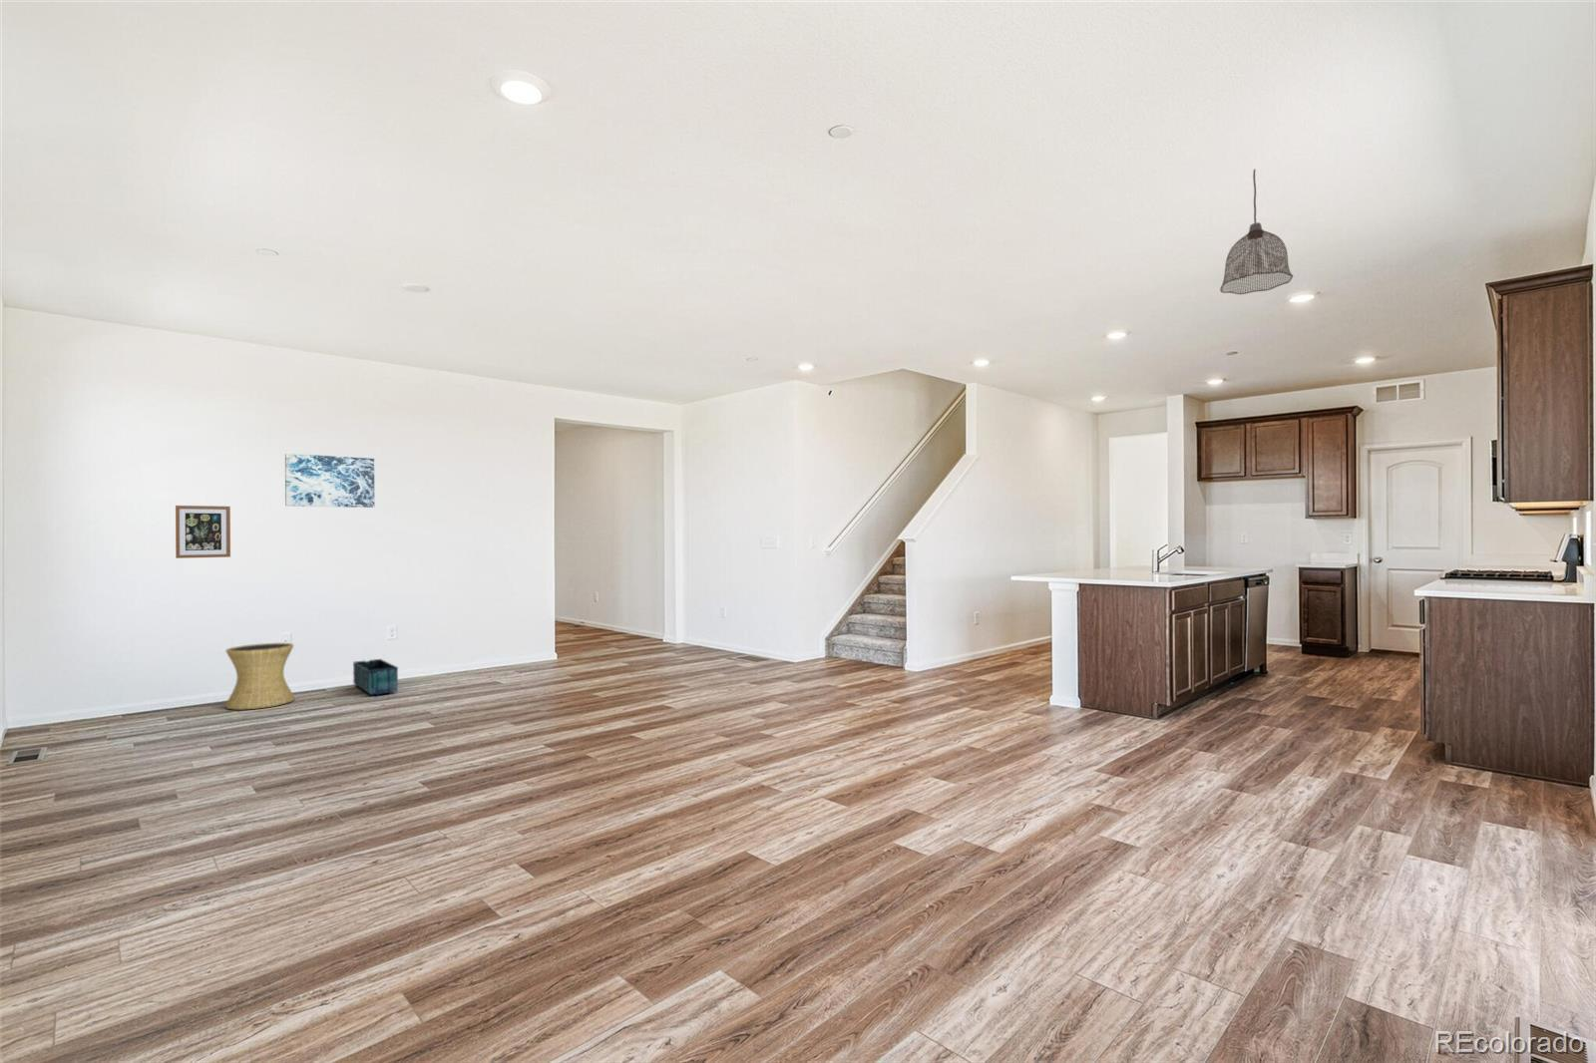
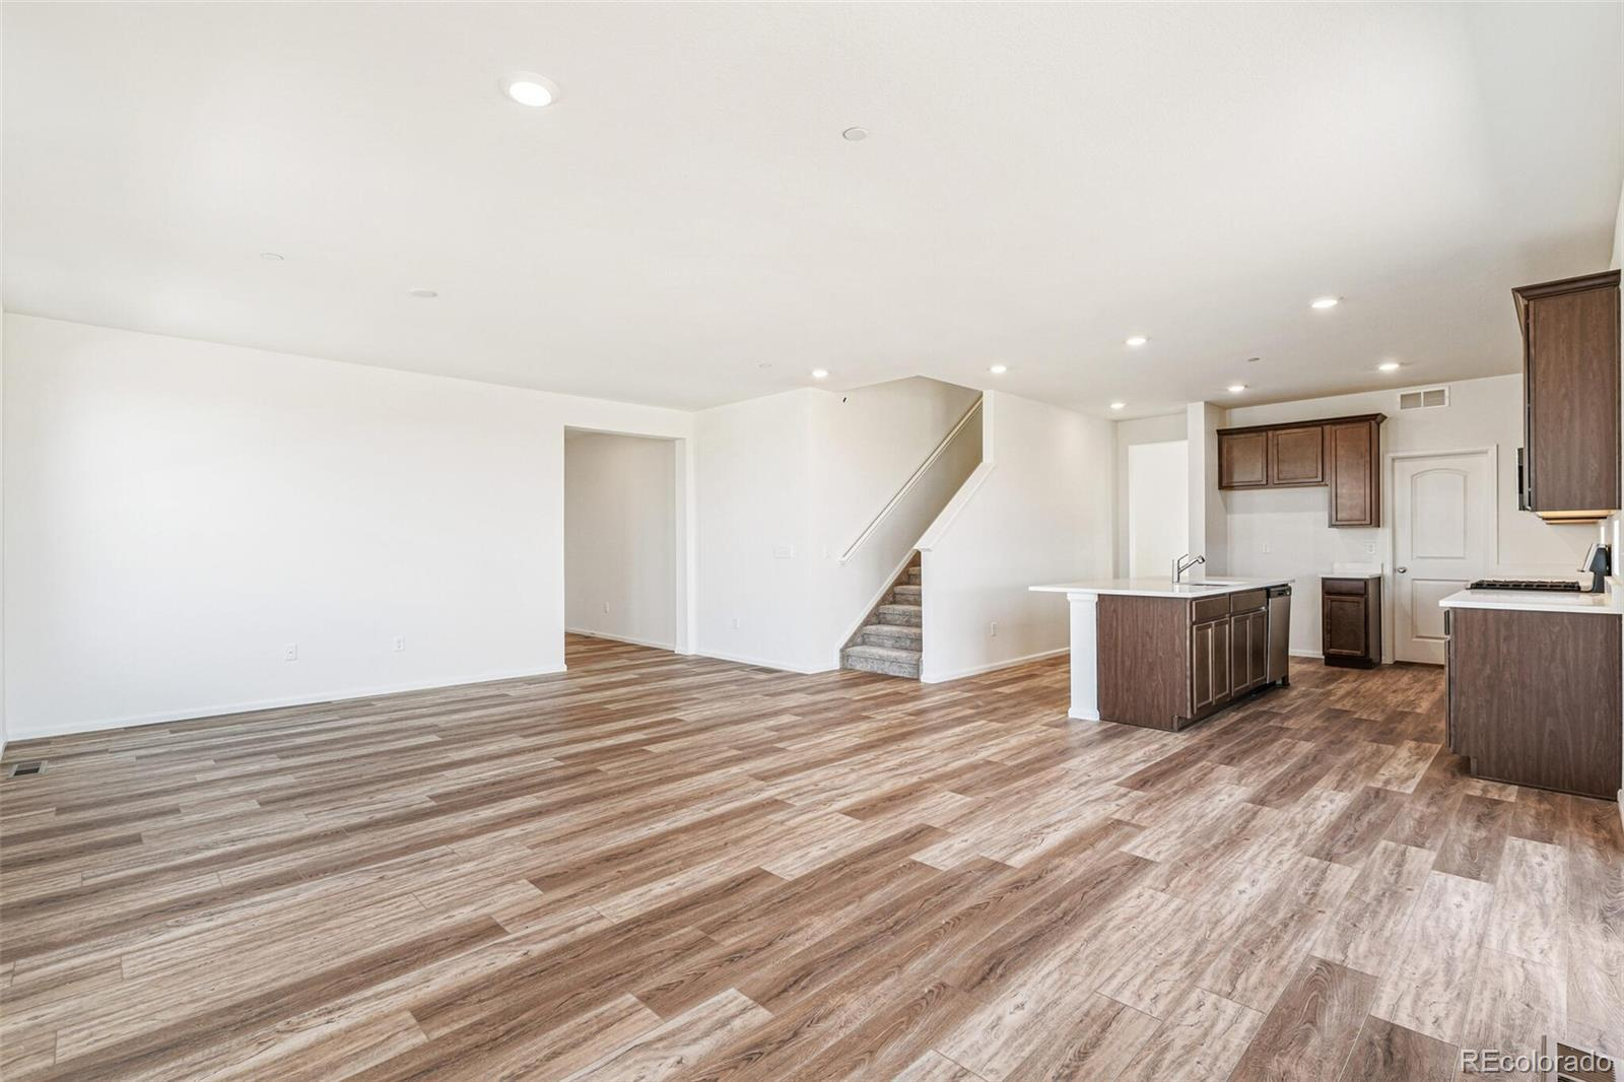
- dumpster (375, 677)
- wall art (203, 532)
- wall art (331, 480)
- pendant lamp (1255, 227)
- side table (260, 675)
